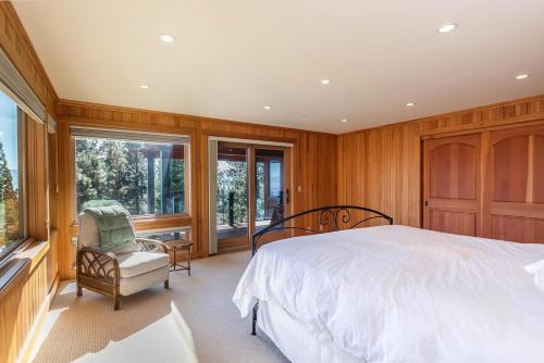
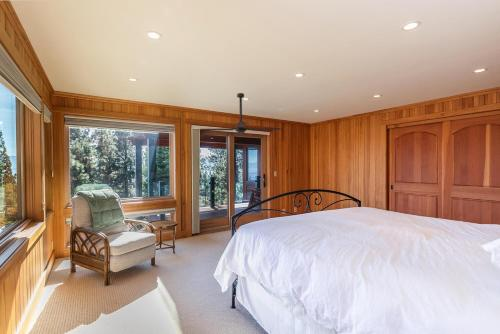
+ ceiling fan (240, 112)
